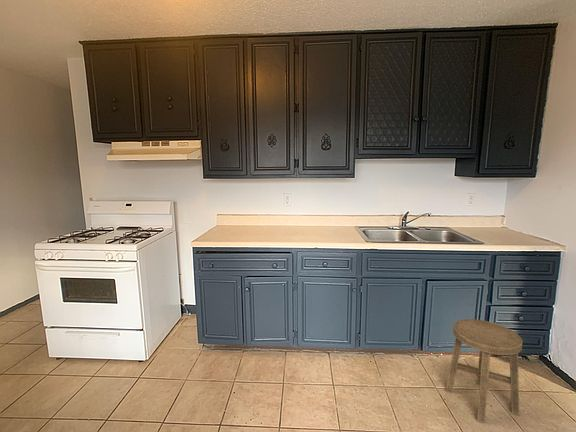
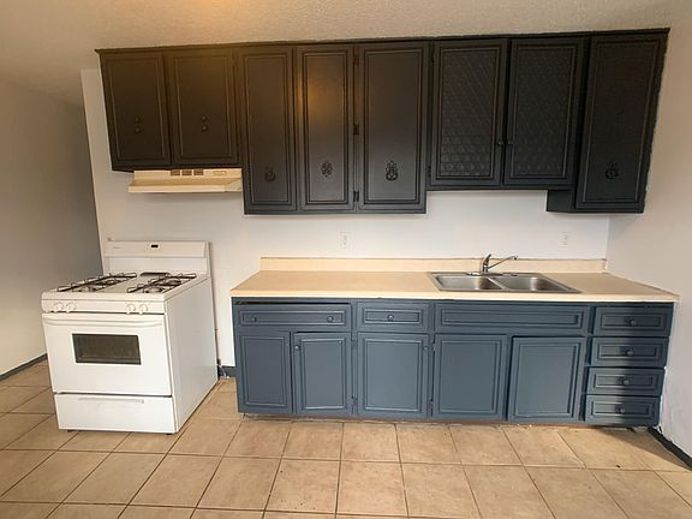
- stool (483, 367)
